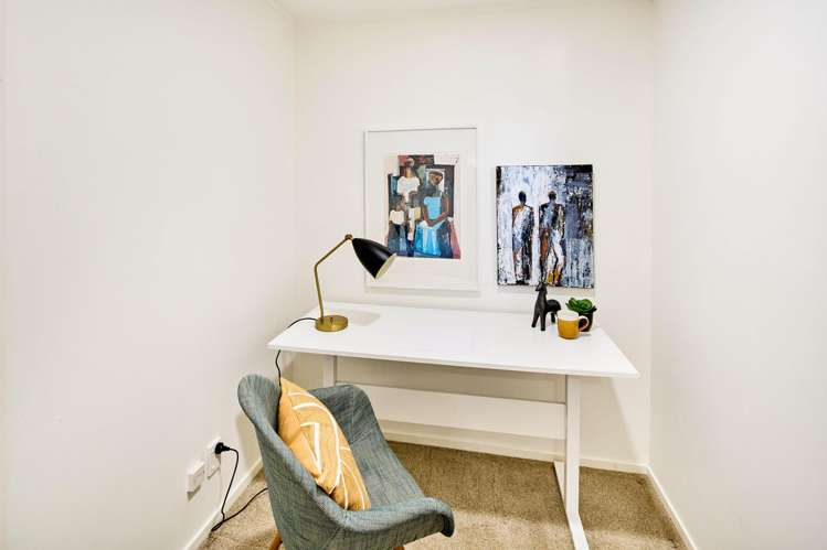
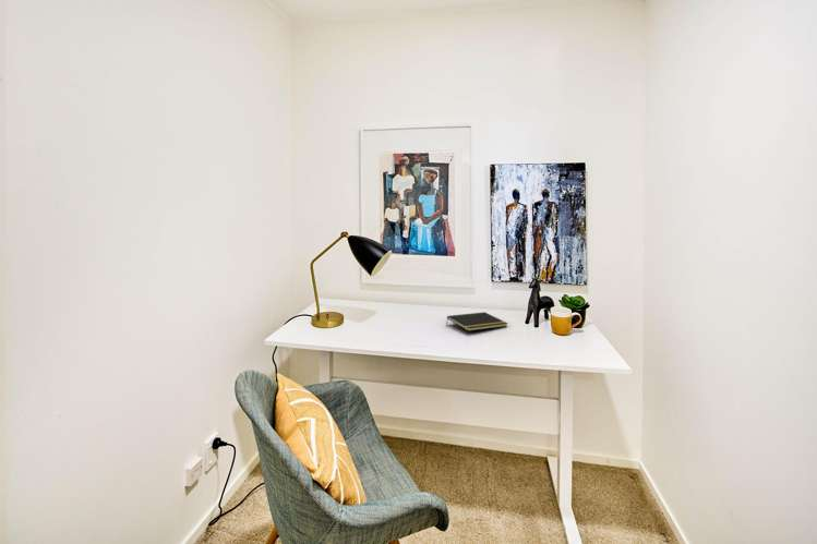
+ notepad (477, 321)
